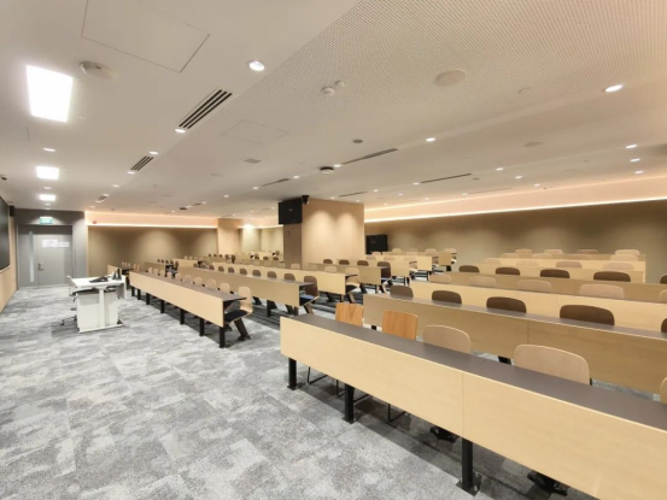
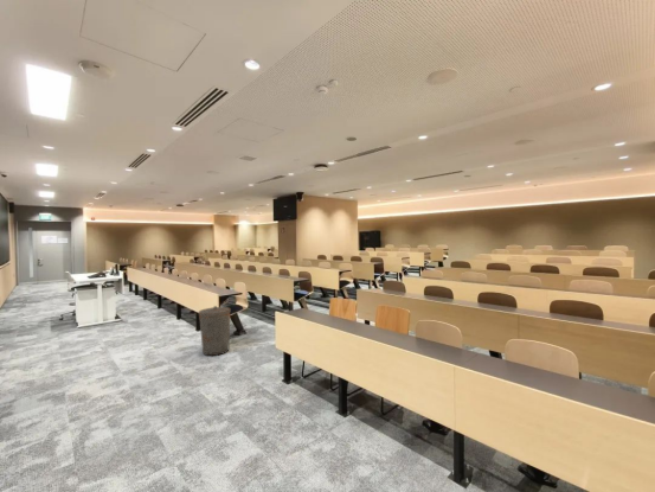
+ trash can (214, 328)
